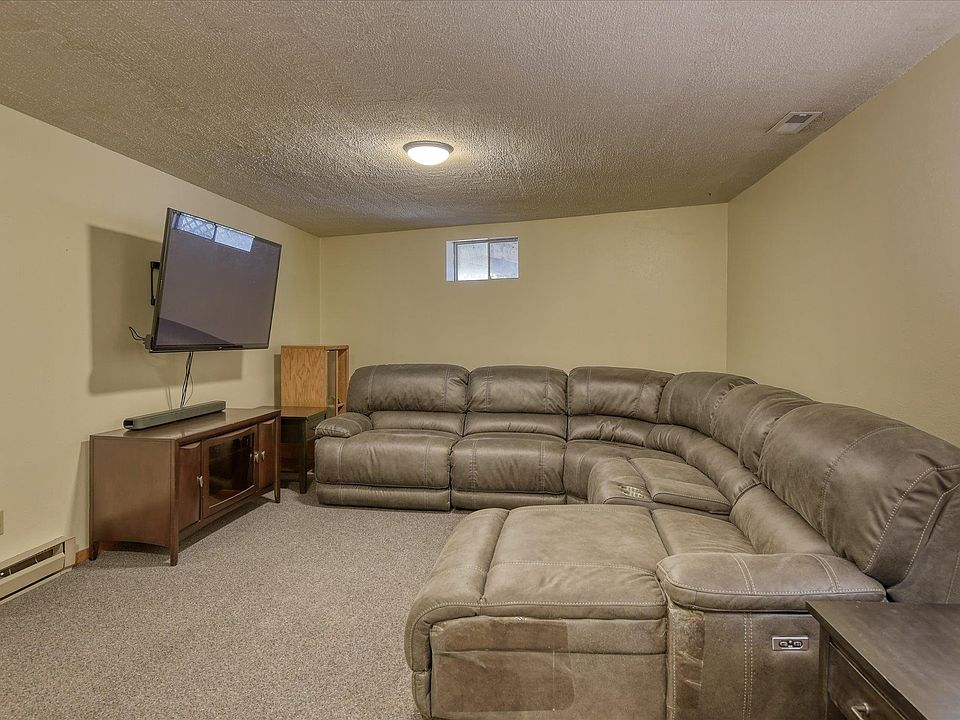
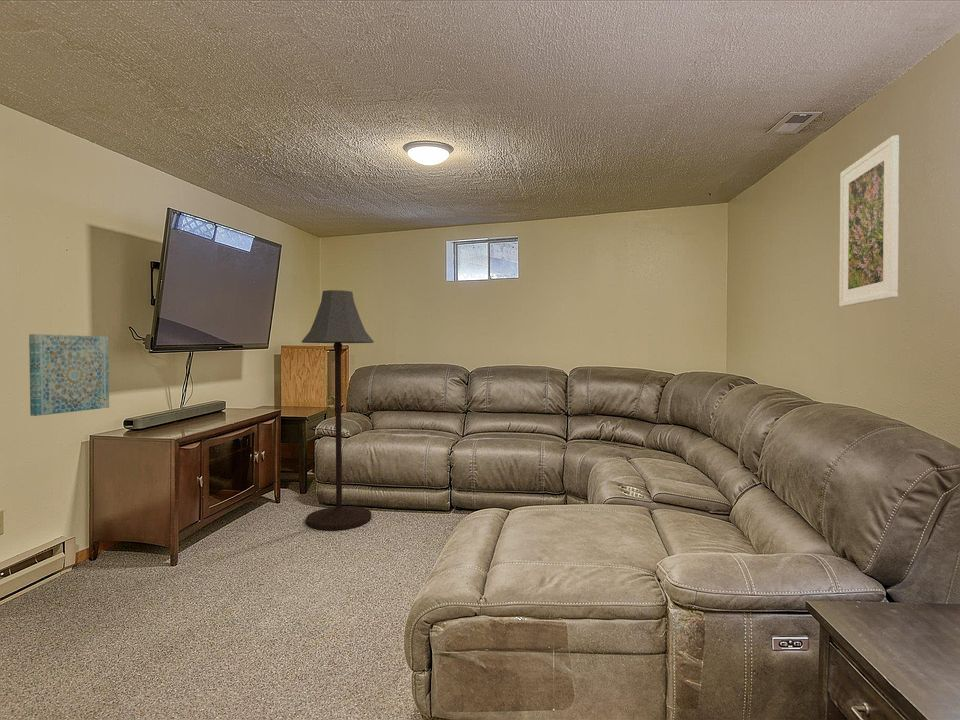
+ floor lamp (338, 406)
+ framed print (866, 229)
+ wall art (71, 373)
